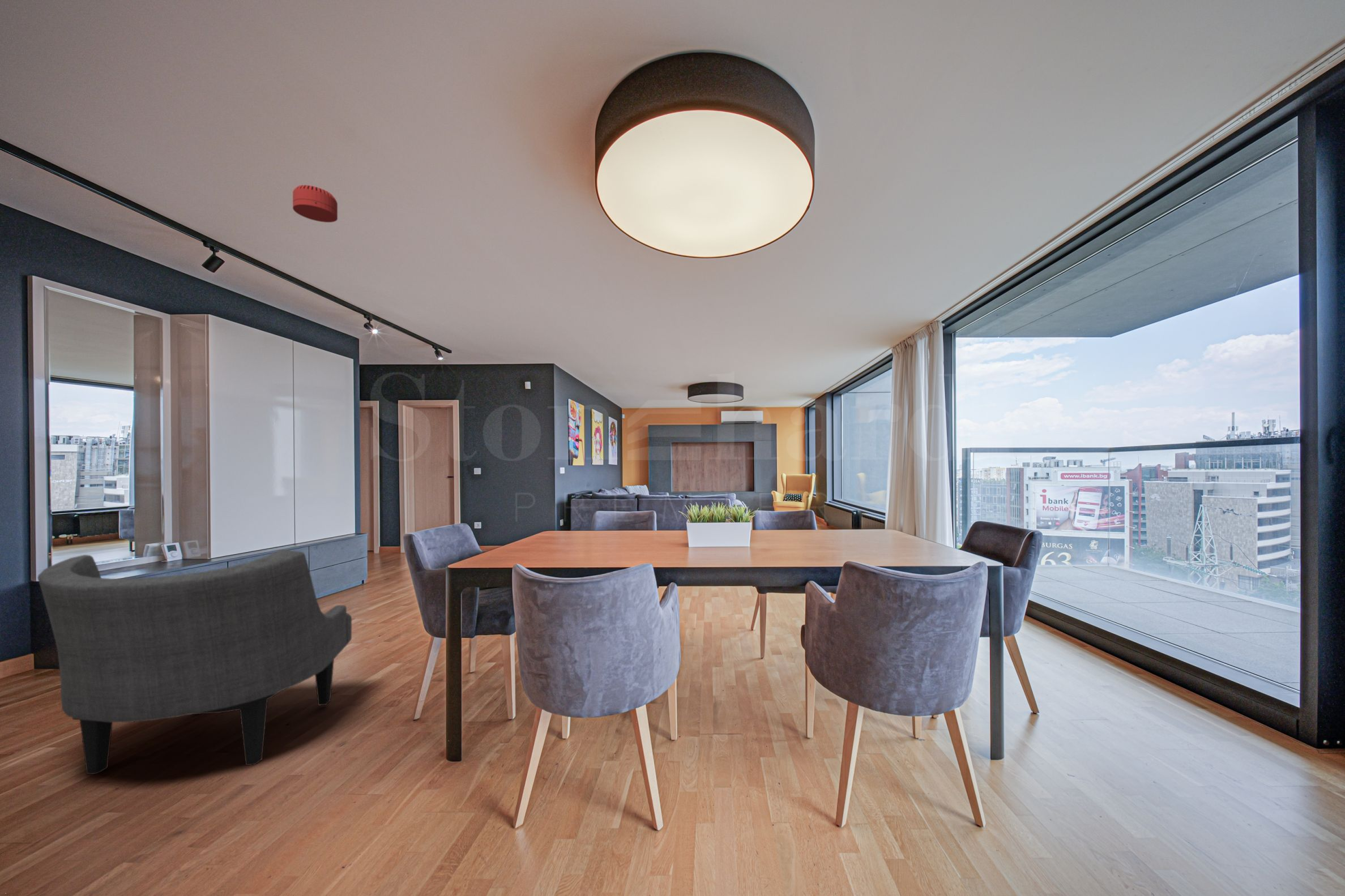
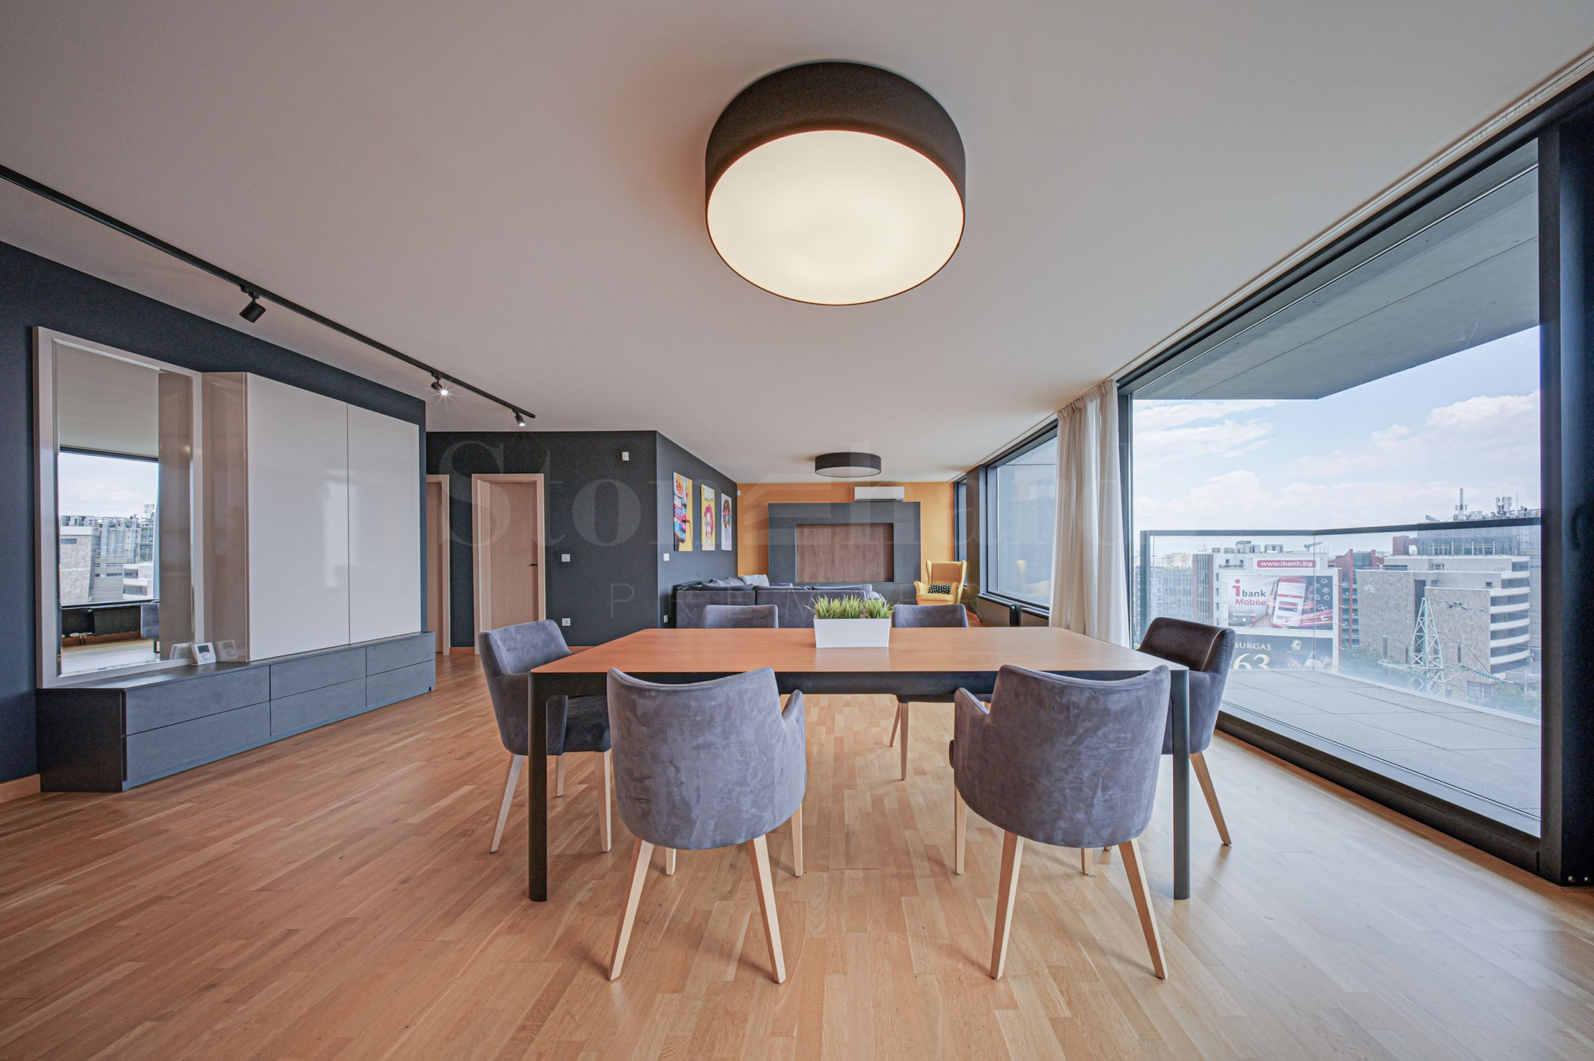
- smoke detector (315, 203)
- armchair (209, 645)
